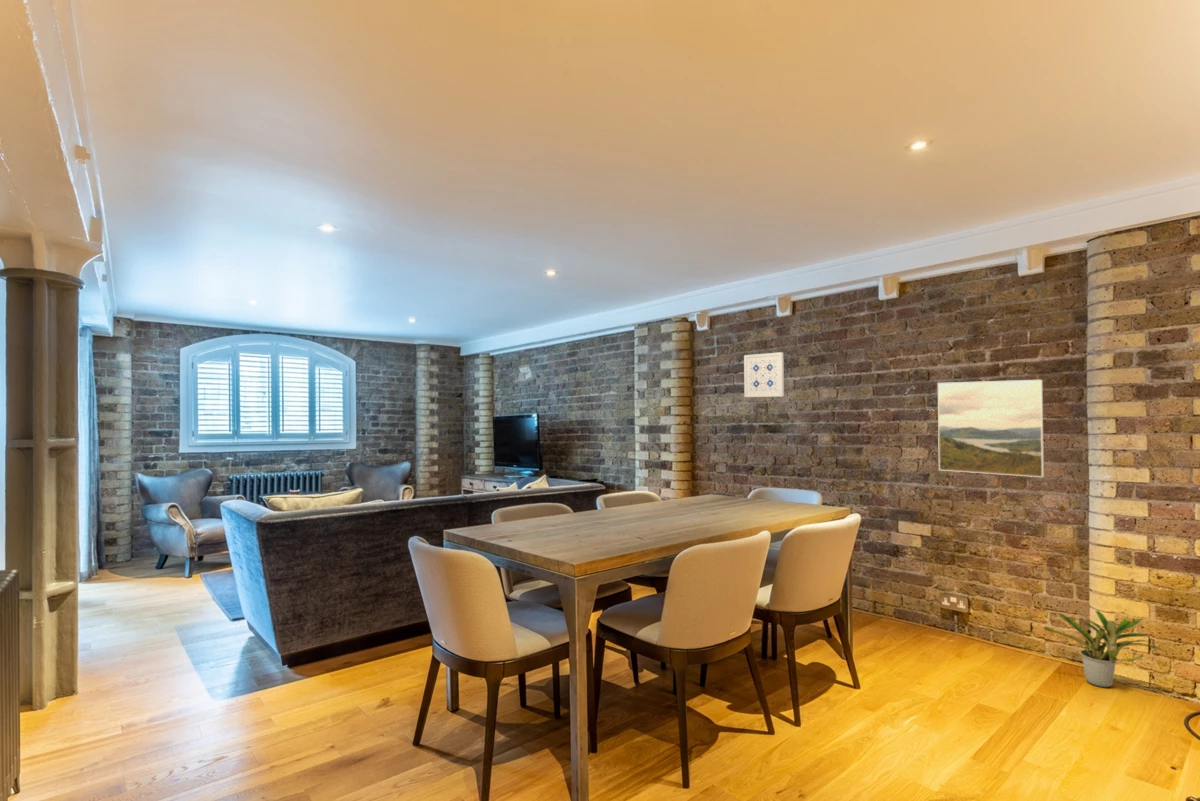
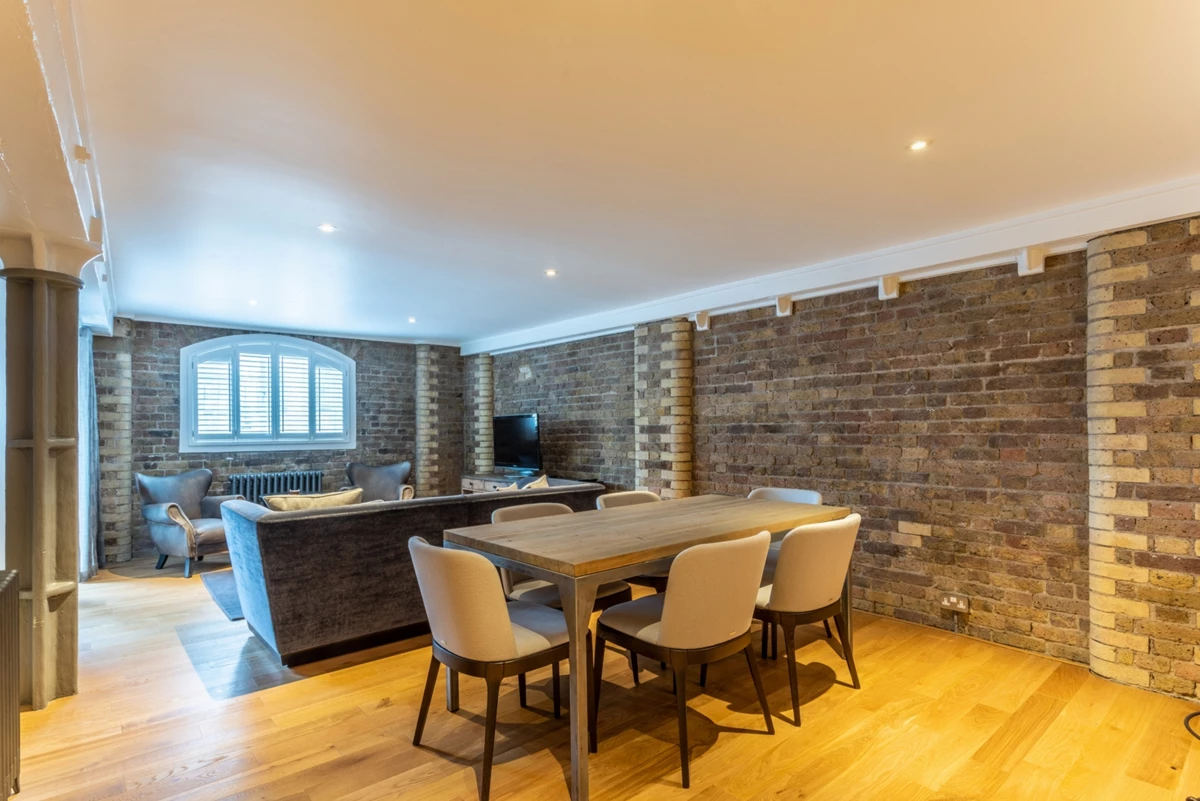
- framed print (987, 427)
- potted plant (1104, 648)
- wall art (763, 375)
